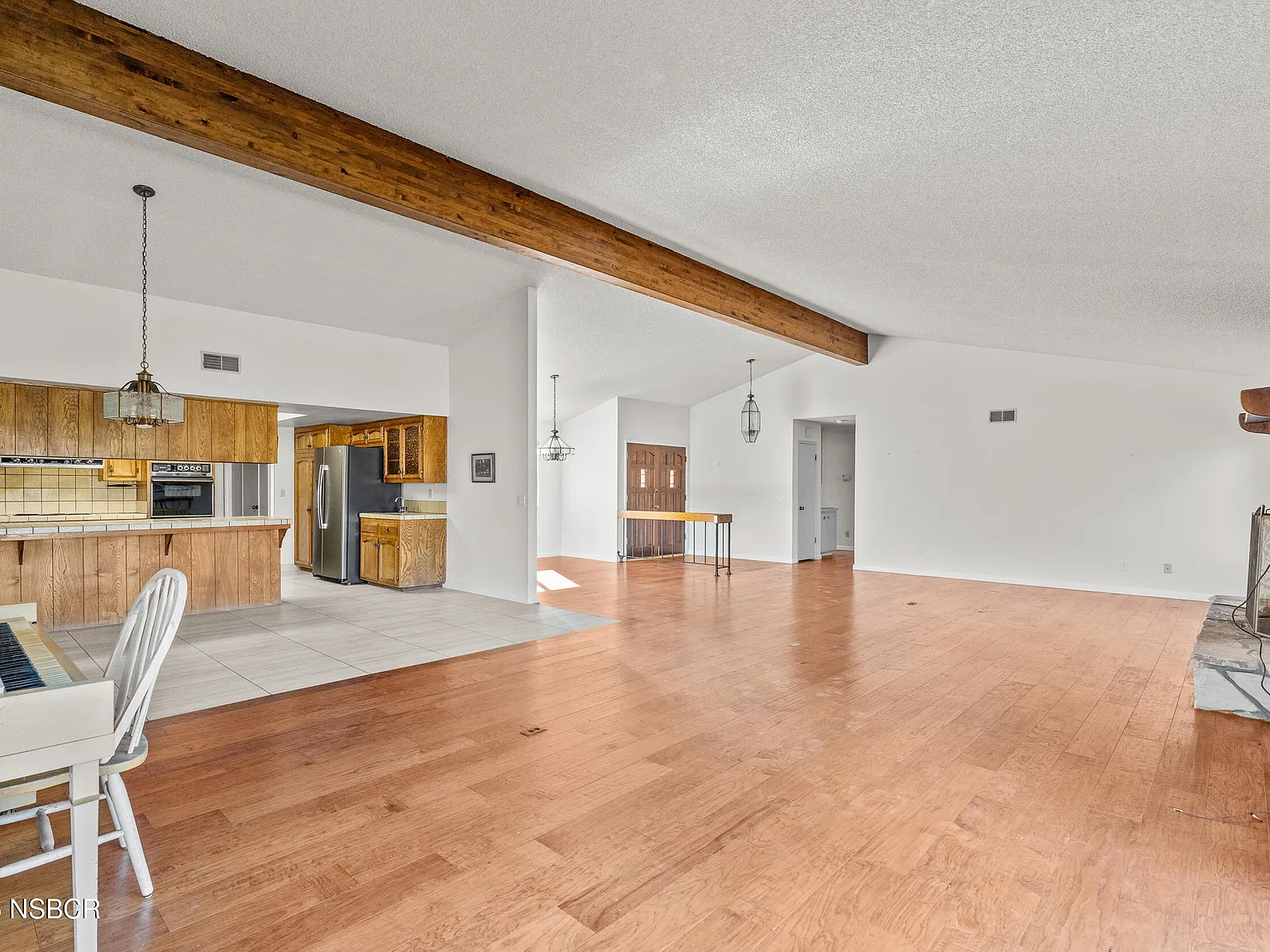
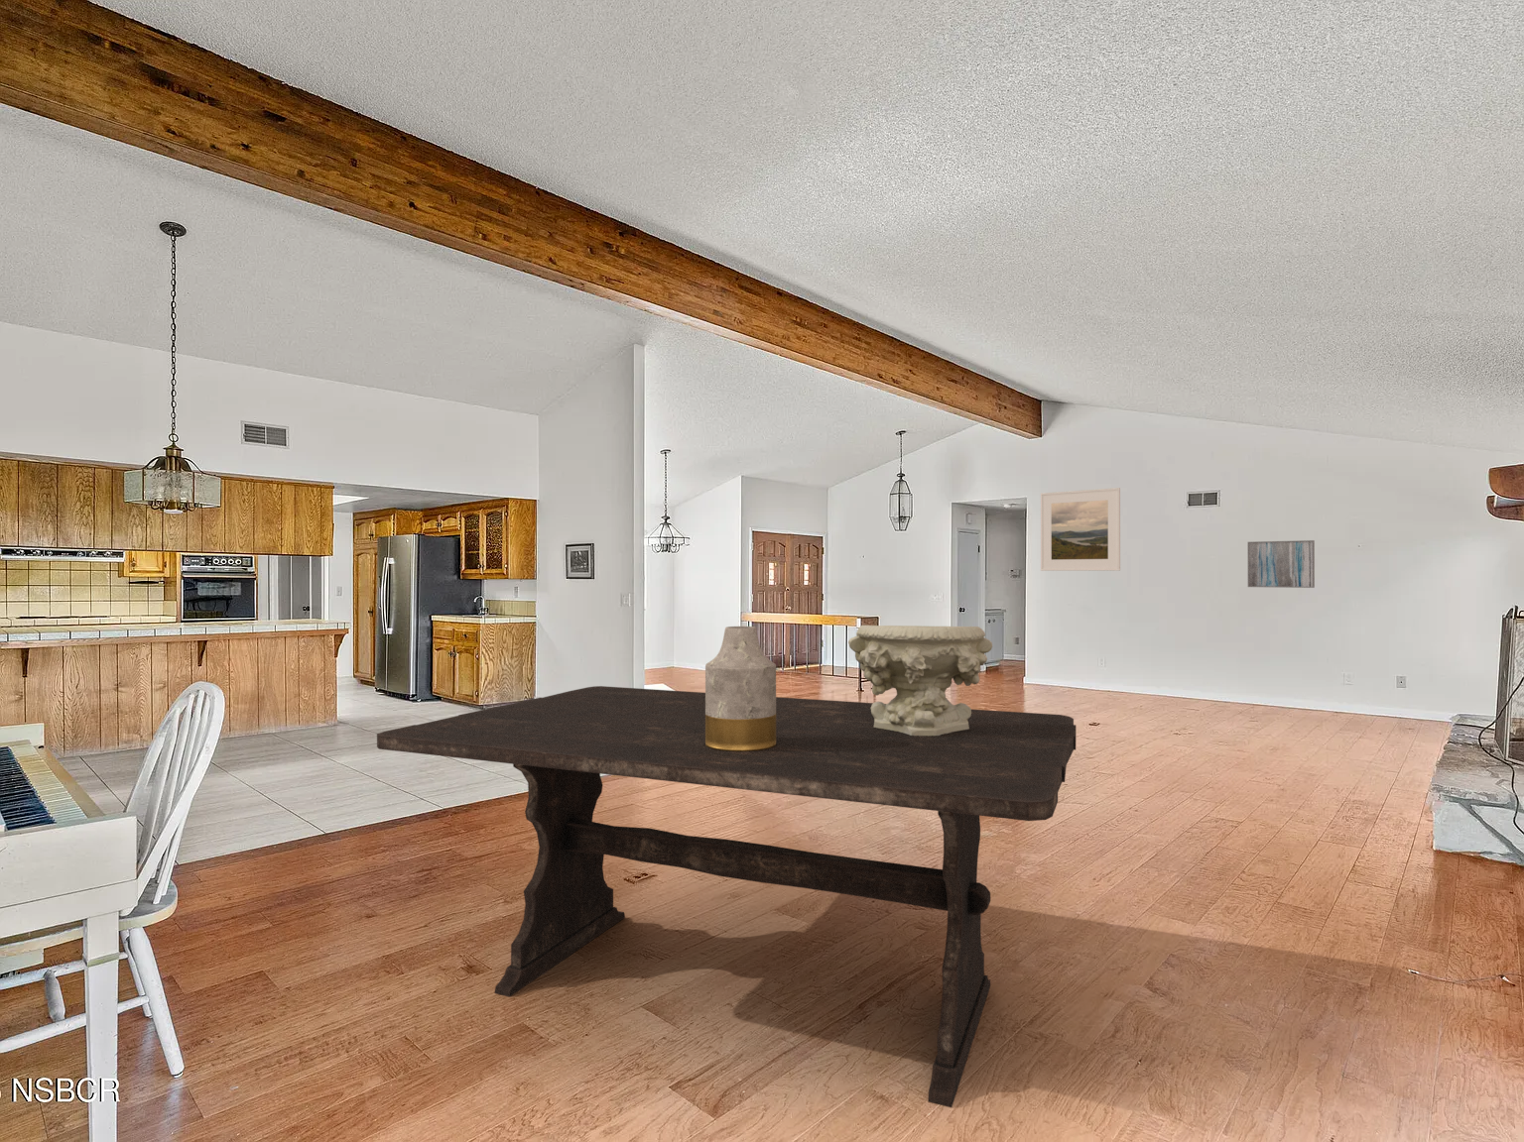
+ vase (740, 684)
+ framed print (1079, 530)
+ dining table (745, 856)
+ decorative bowl (914, 677)
+ wall art (1280, 564)
